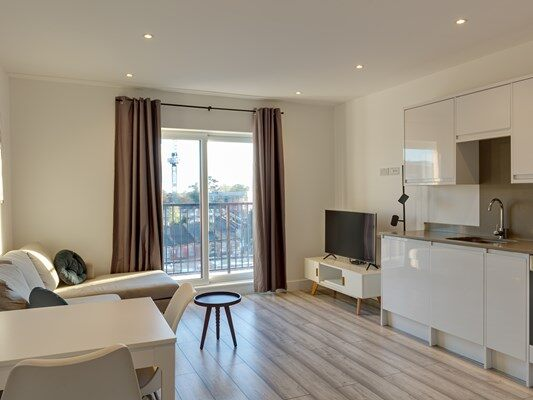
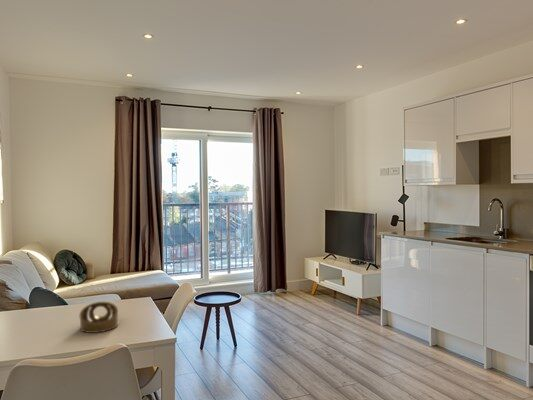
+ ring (99, 317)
